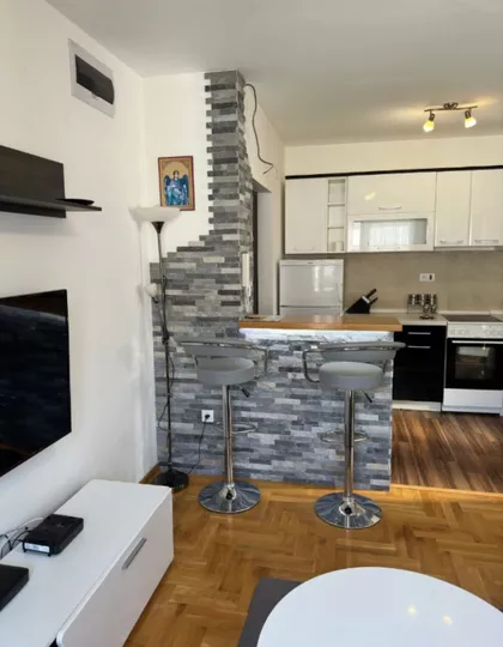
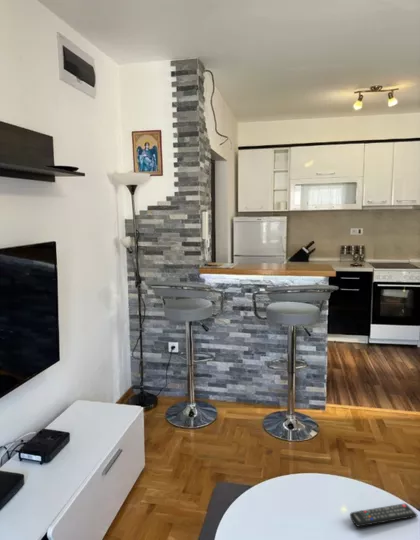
+ remote control (383, 515)
